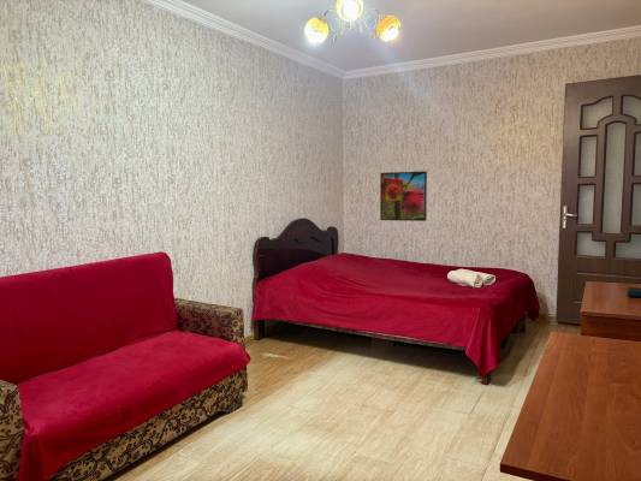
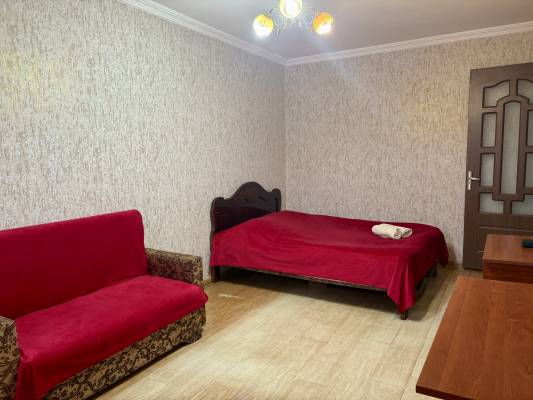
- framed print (403, 196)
